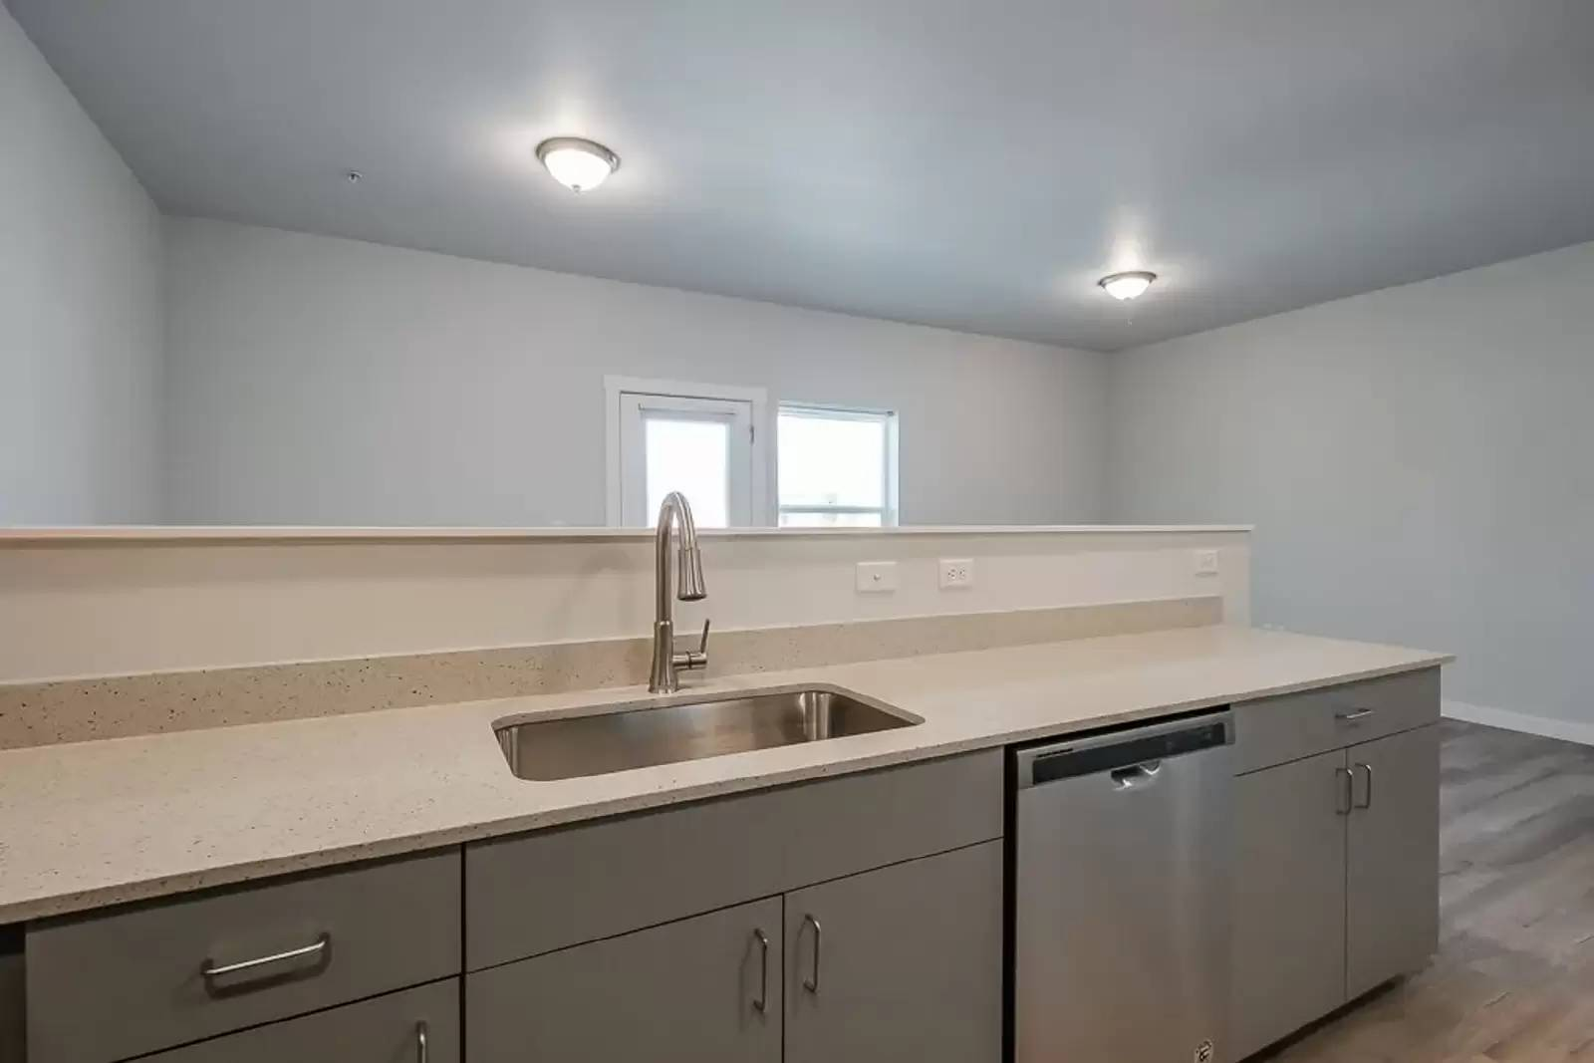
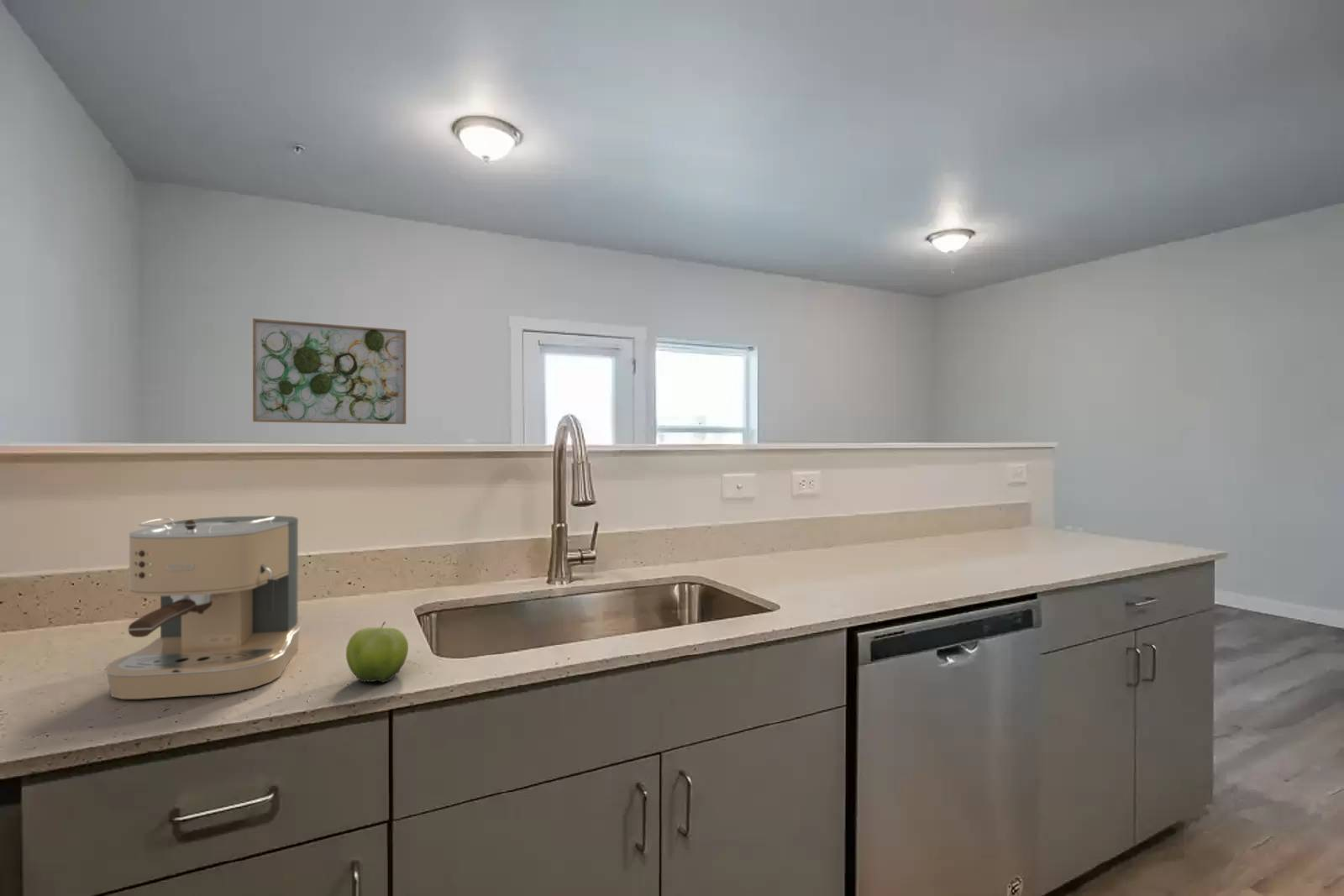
+ wall art (333, 374)
+ coffee maker (207, 595)
+ fruit (377, 651)
